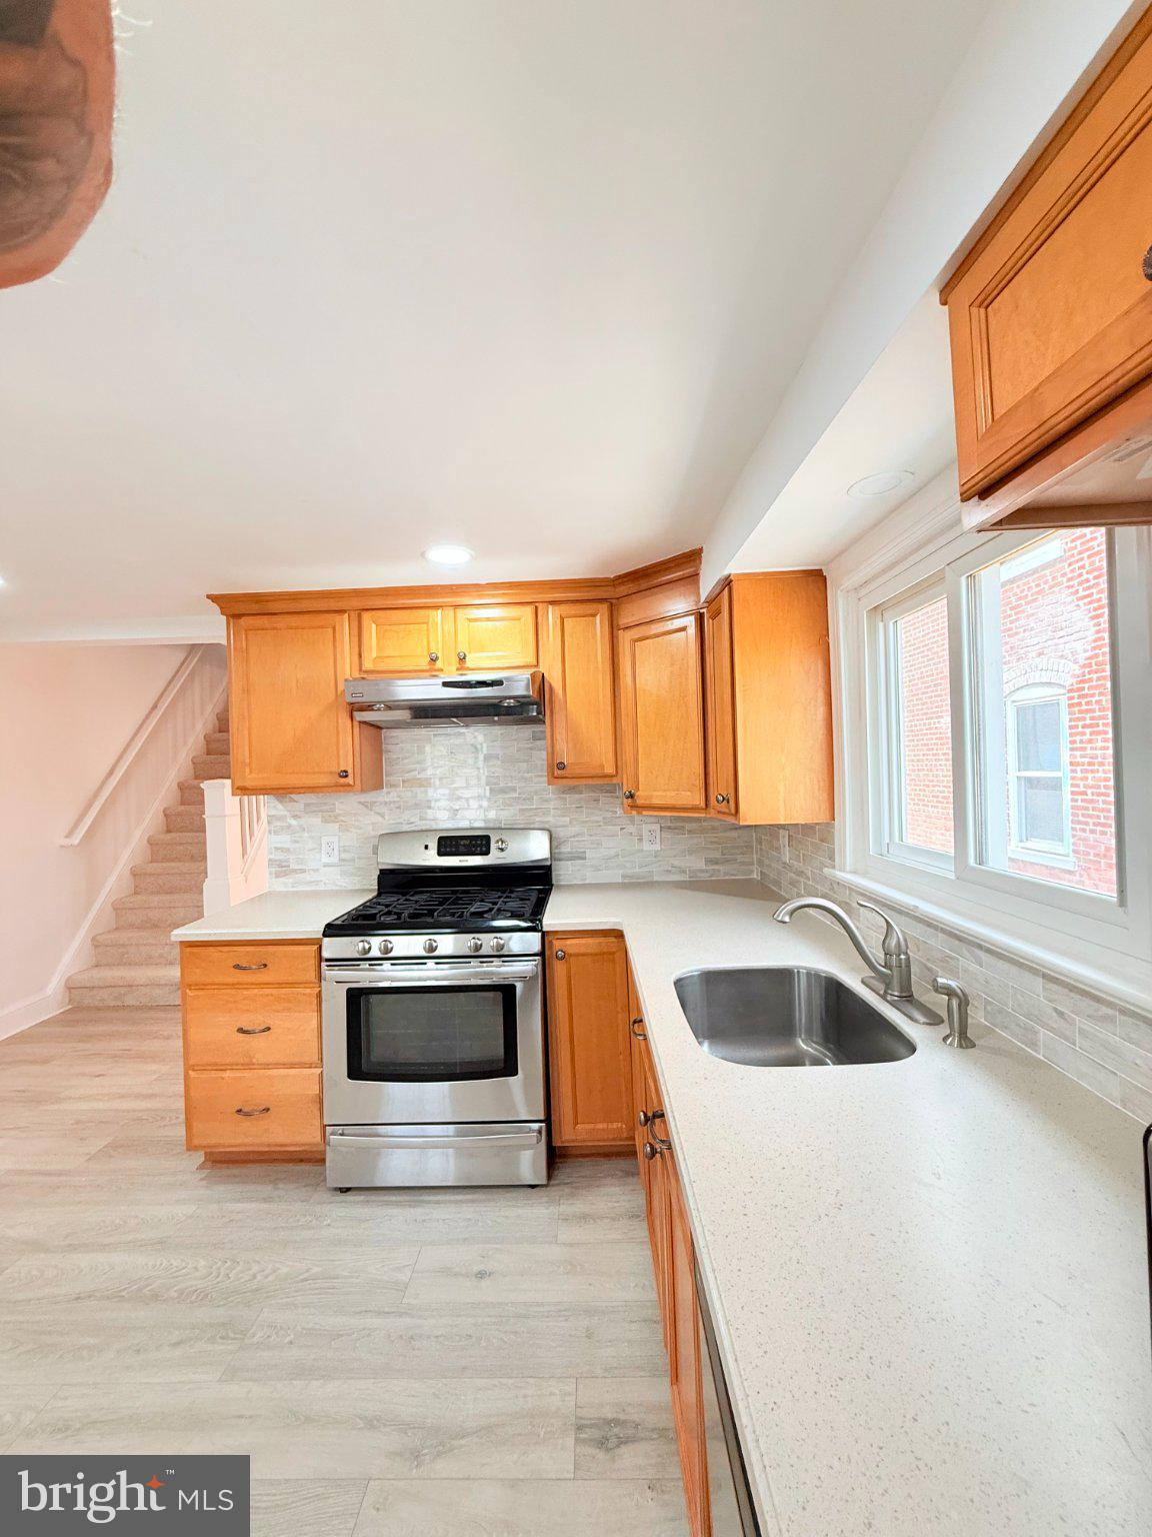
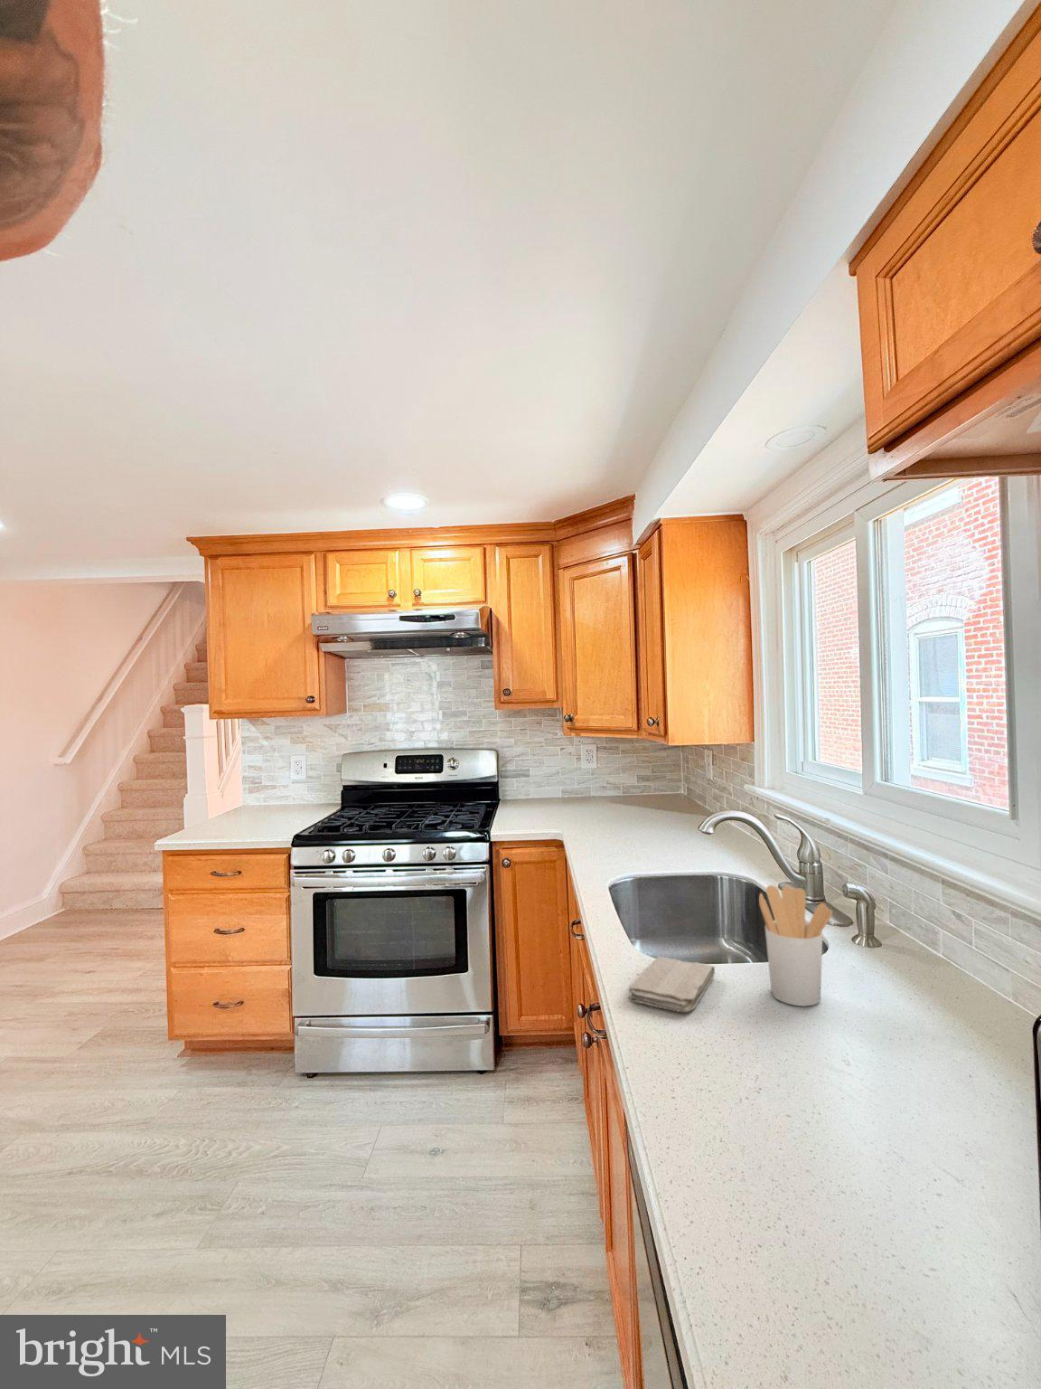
+ washcloth (672, 980)
+ utensil holder (791, 939)
